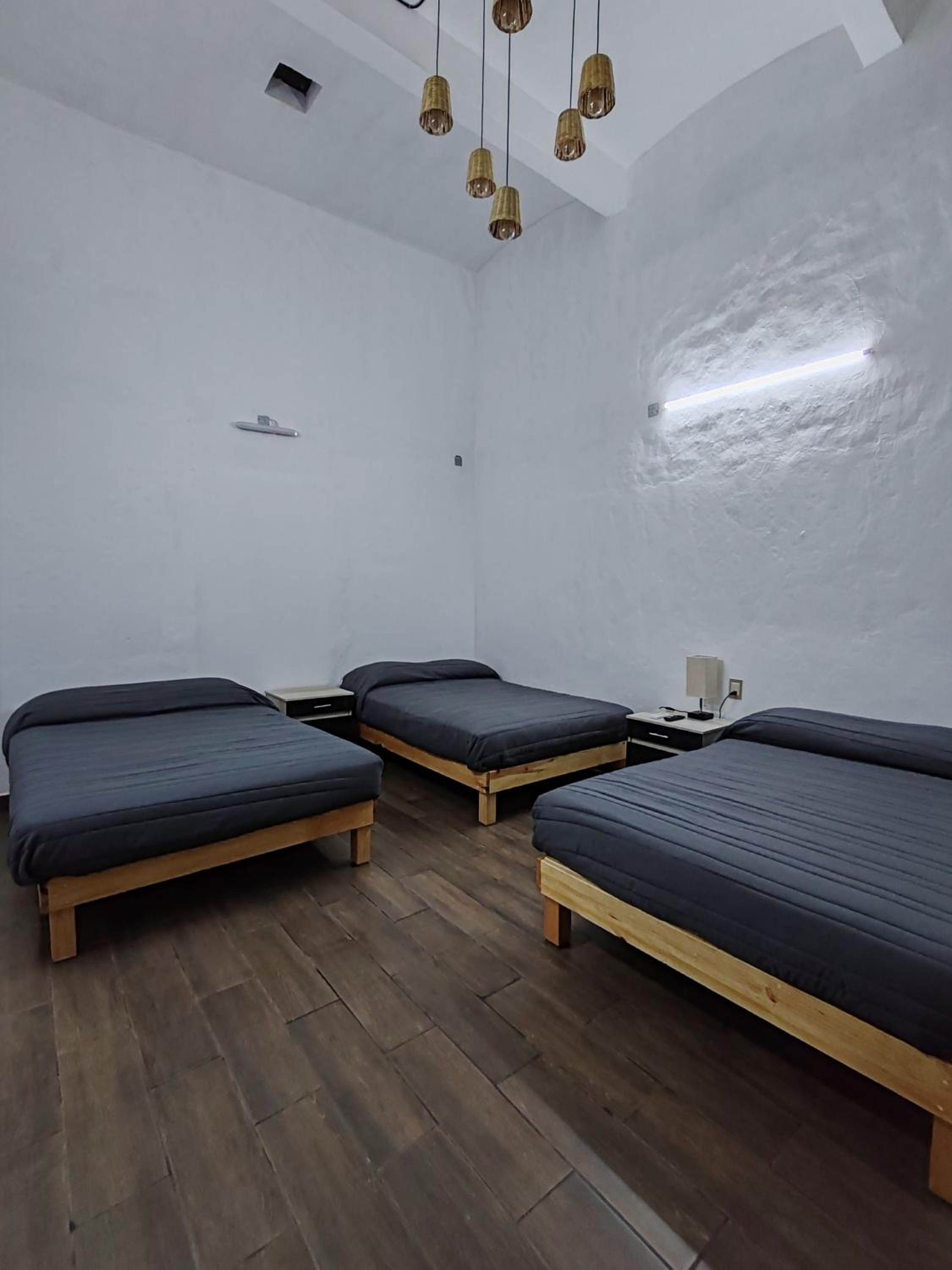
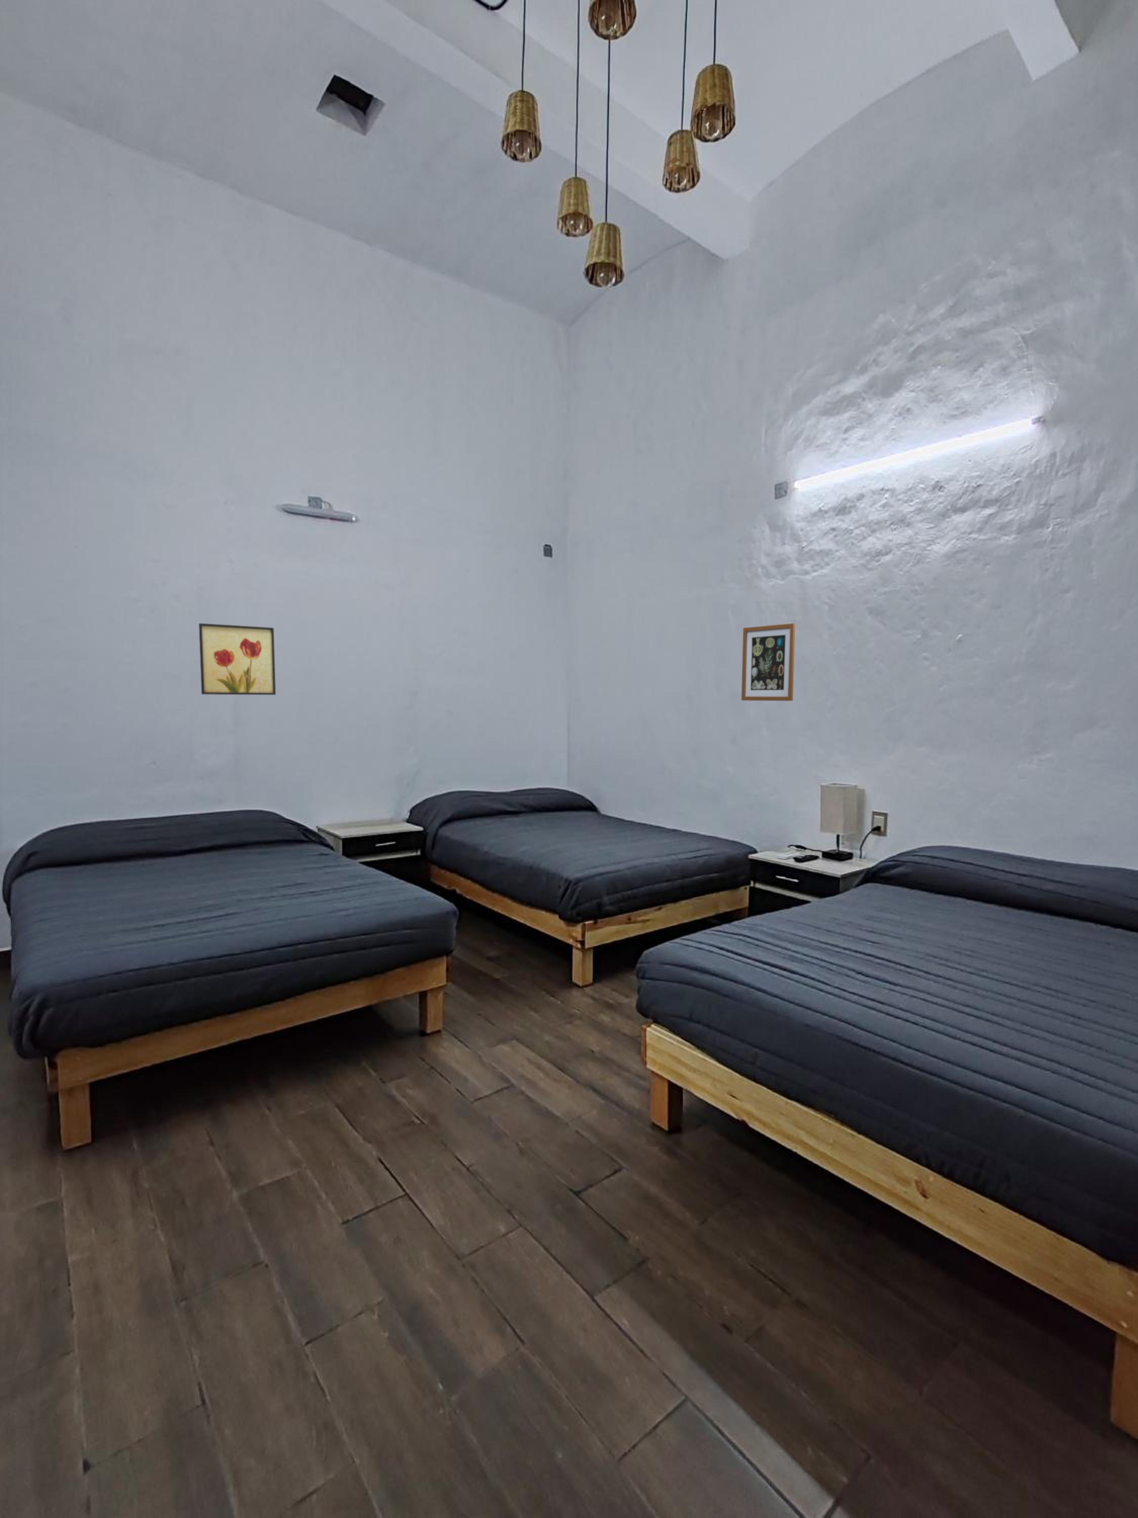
+ wall art (767, 663)
+ wall art (238, 660)
